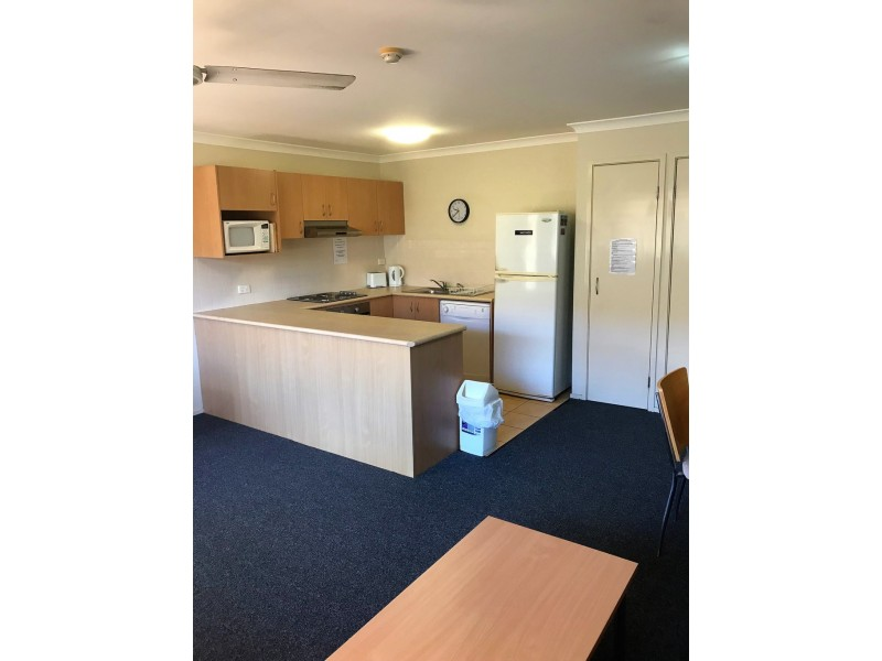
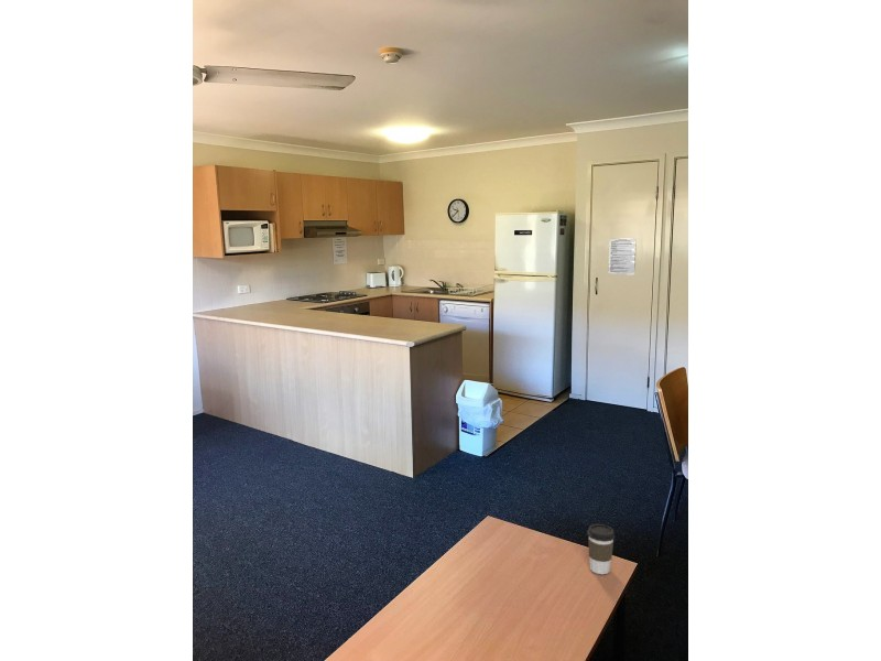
+ coffee cup (600, 549)
